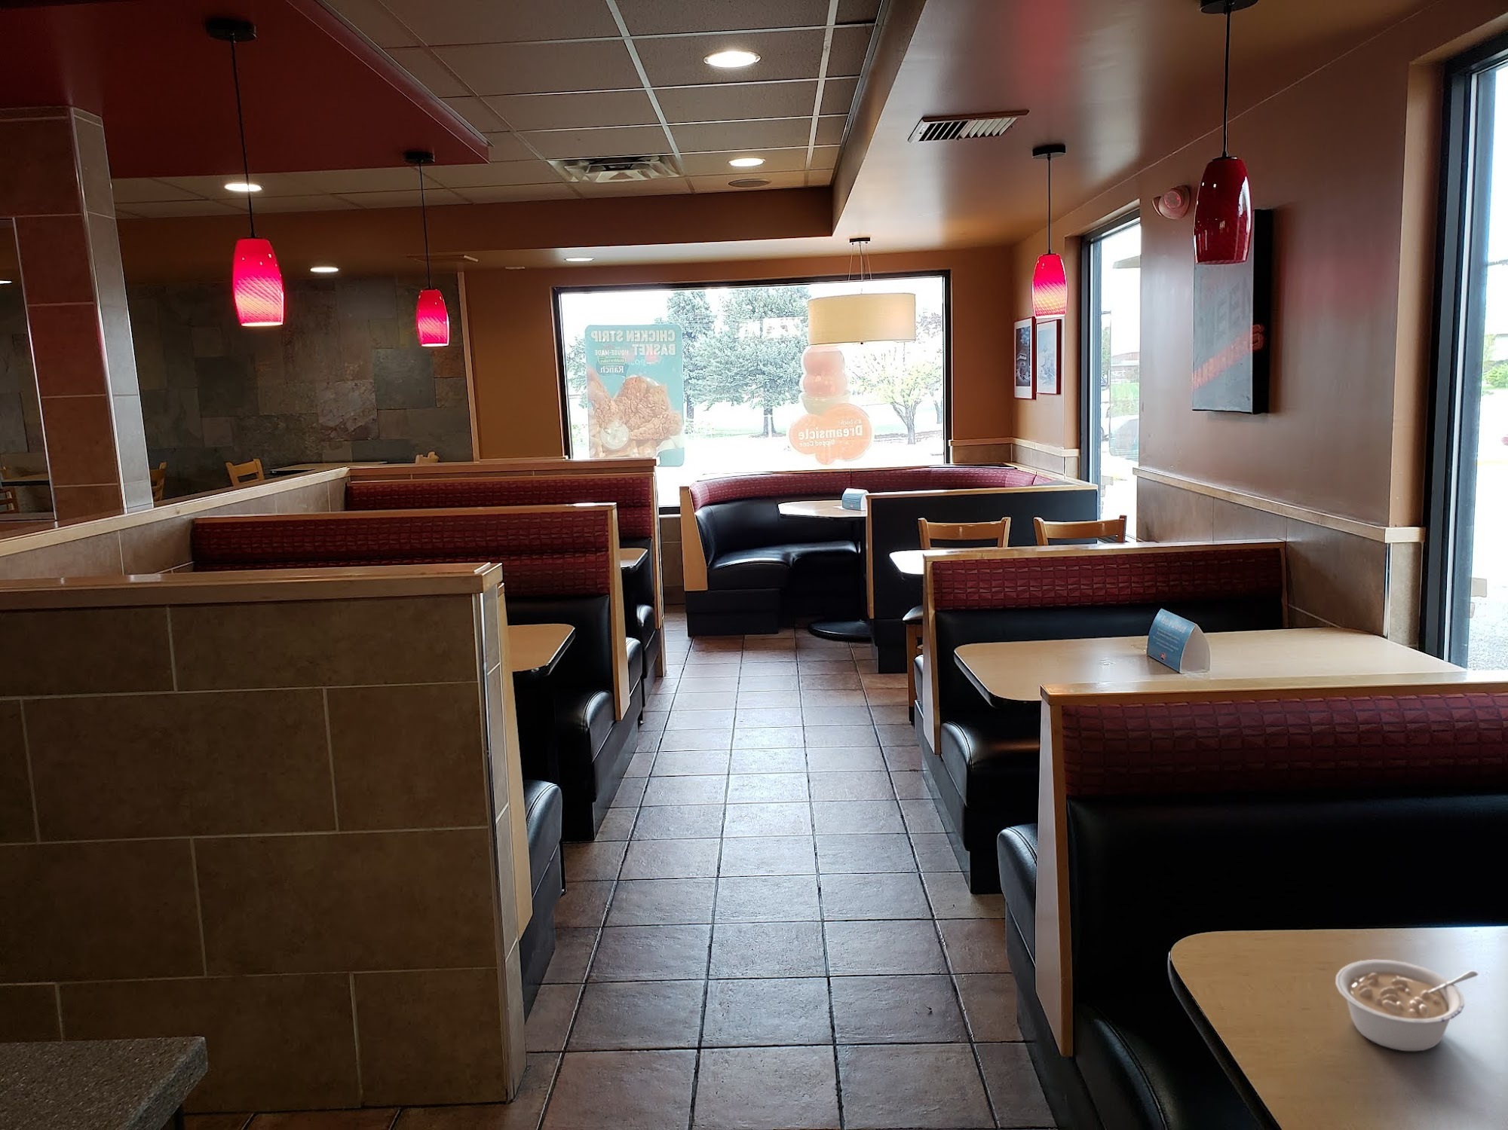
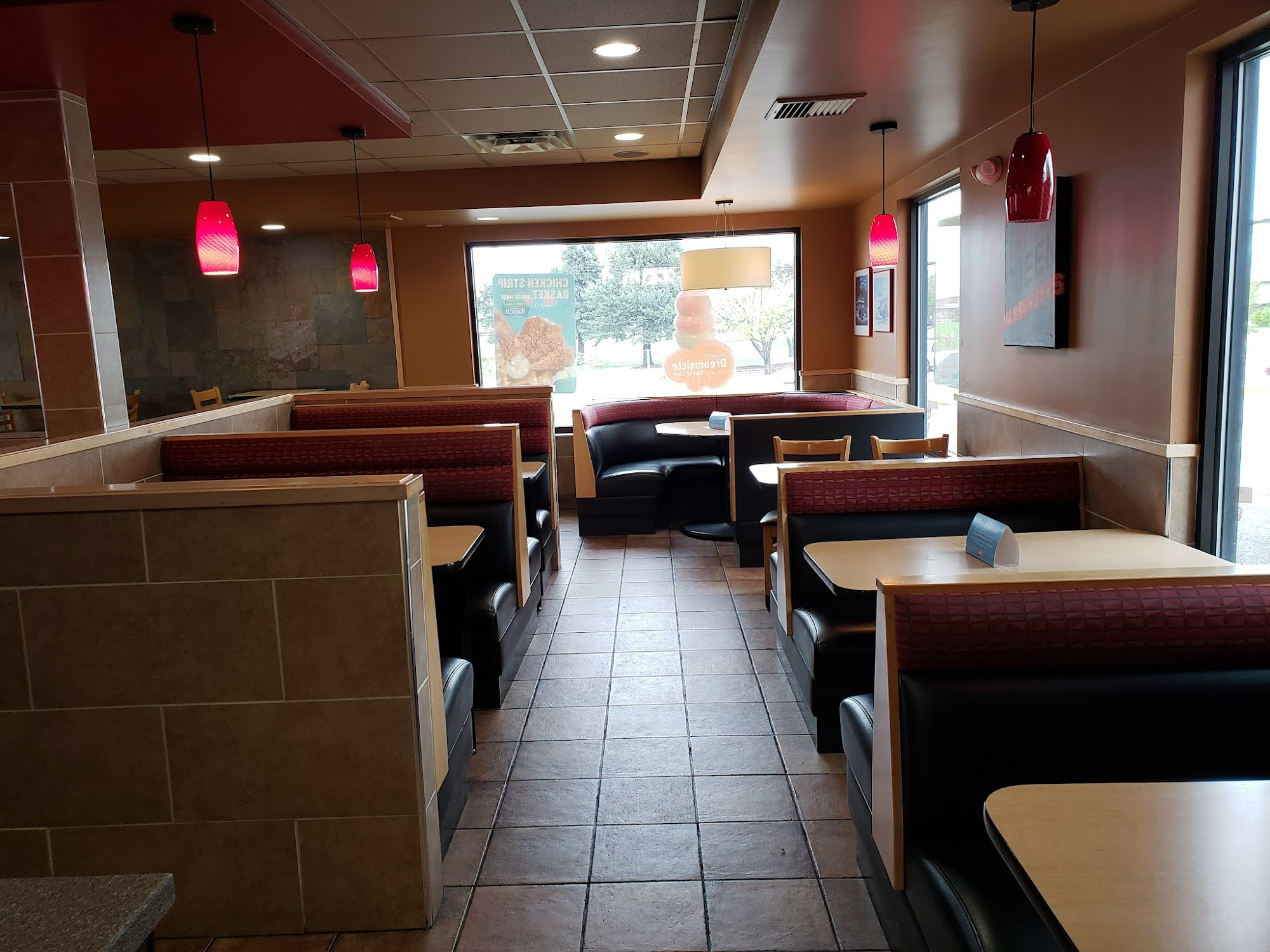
- legume (1400, 1003)
